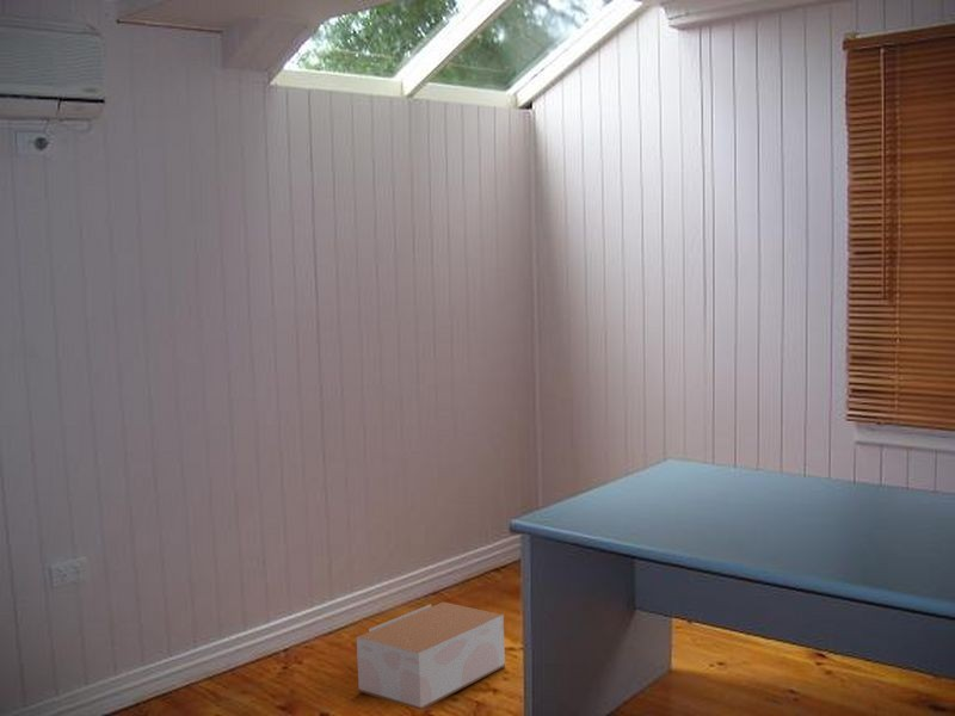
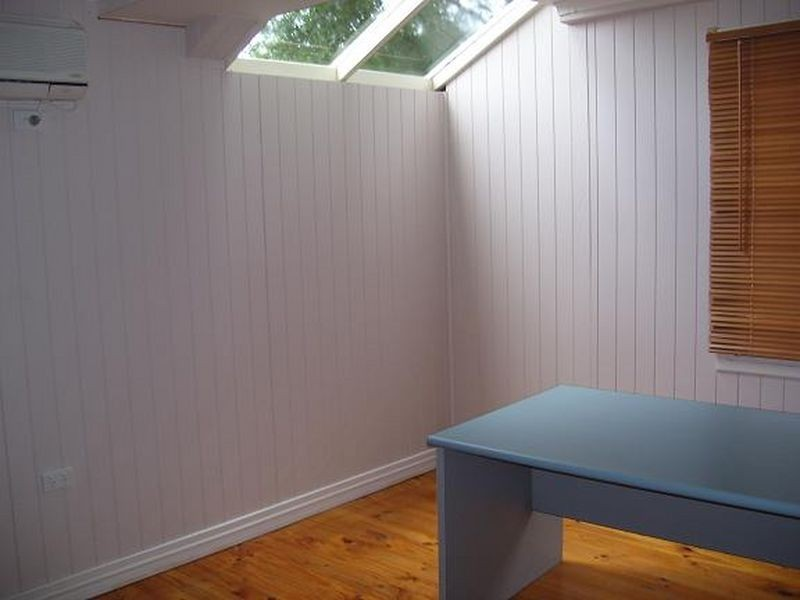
- cardboard box (431, 650)
